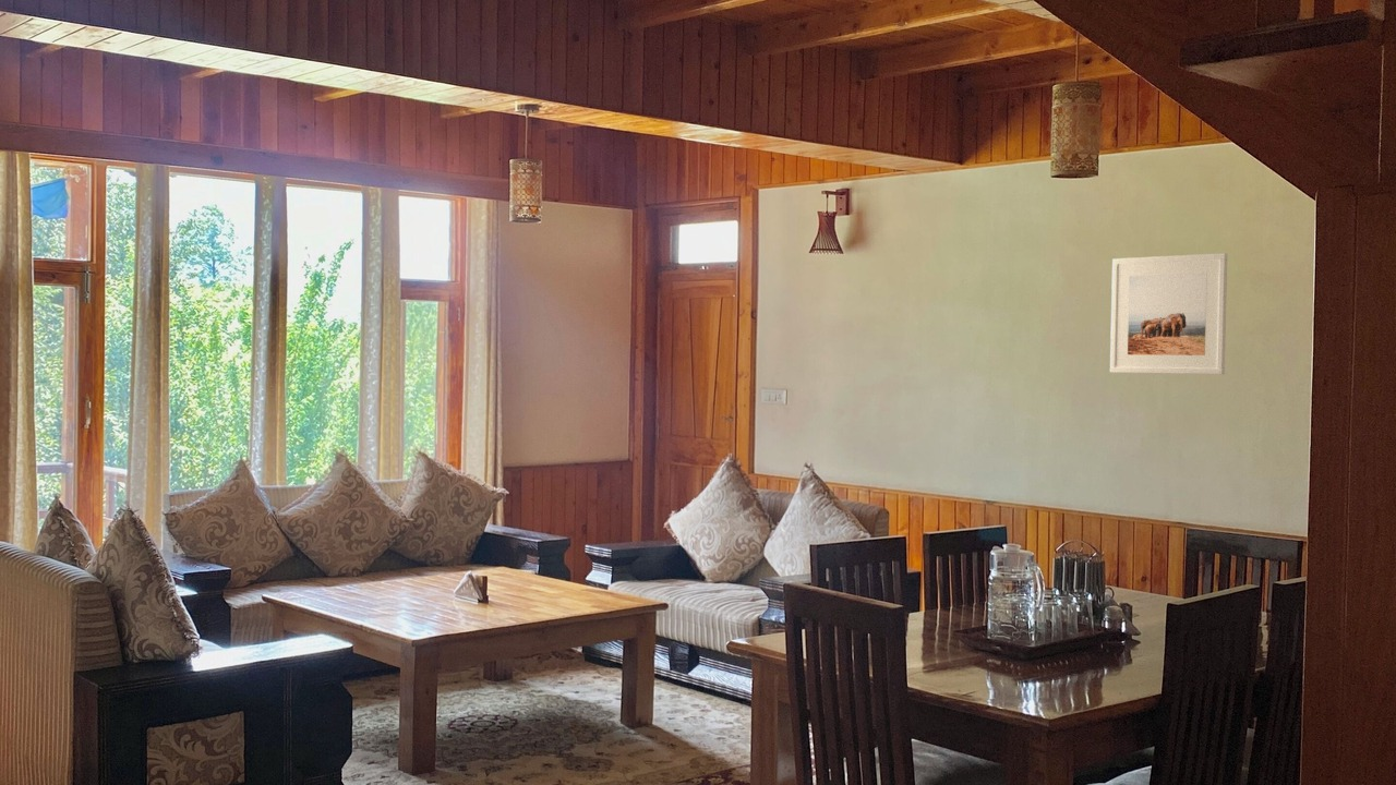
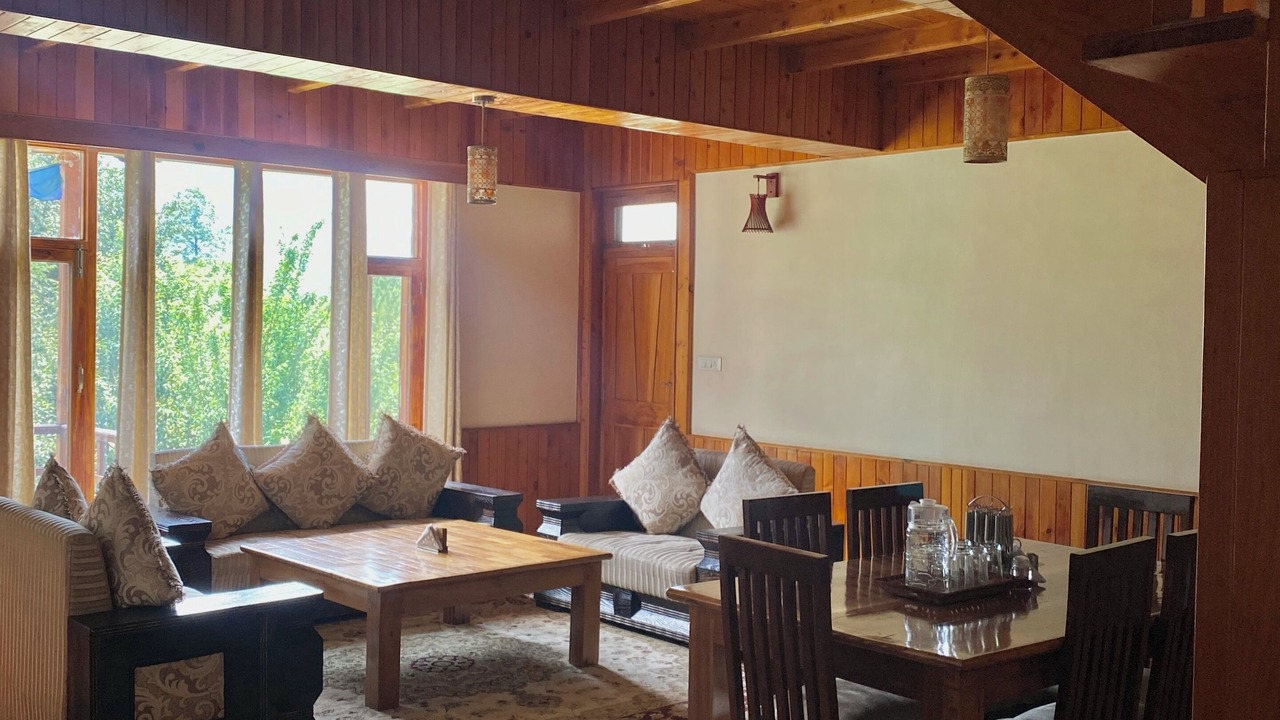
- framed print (1166, 314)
